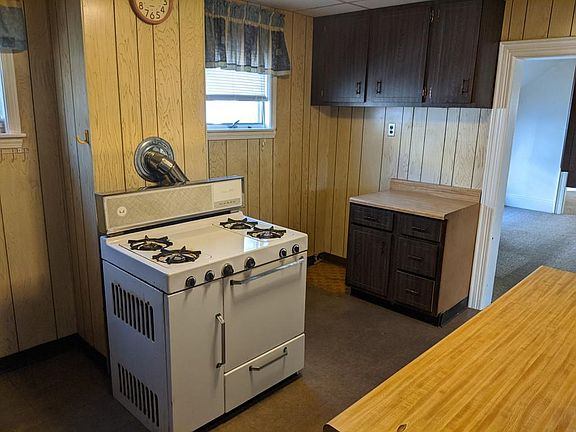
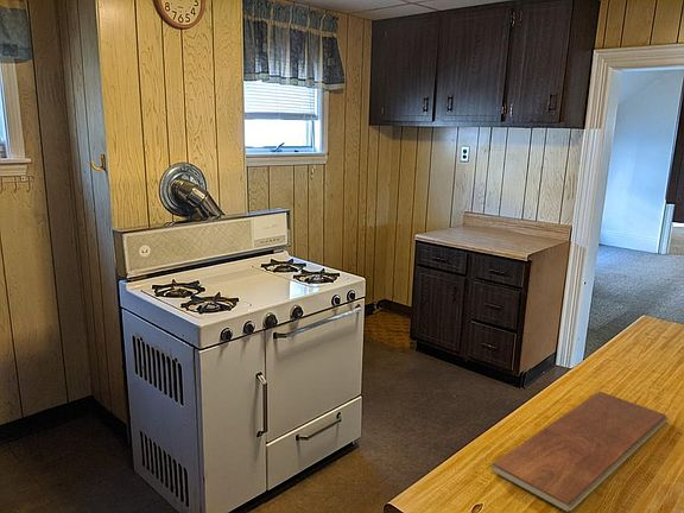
+ chopping board (587, 441)
